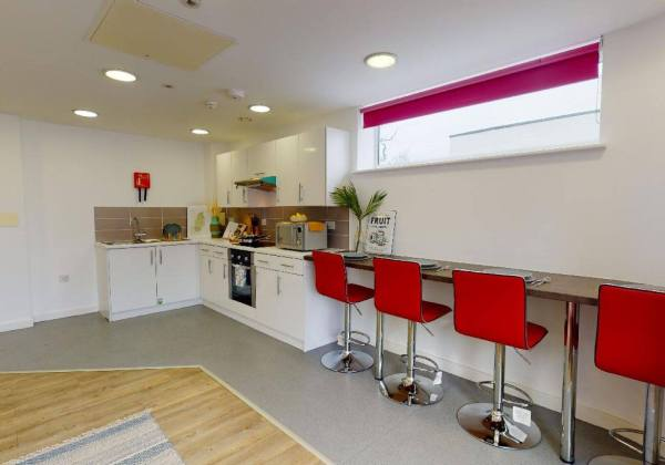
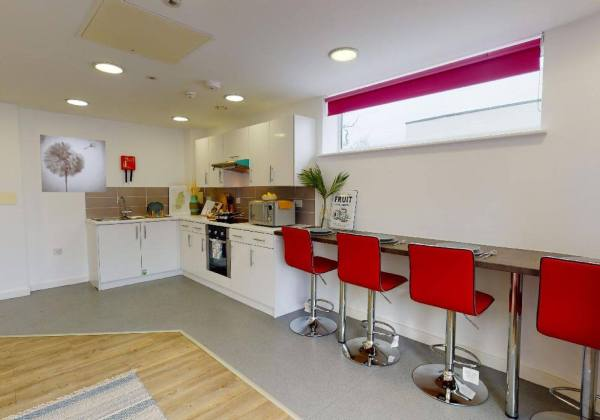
+ wall art (75, 165)
